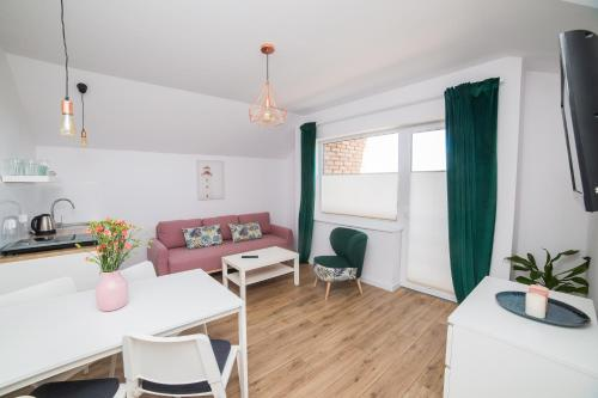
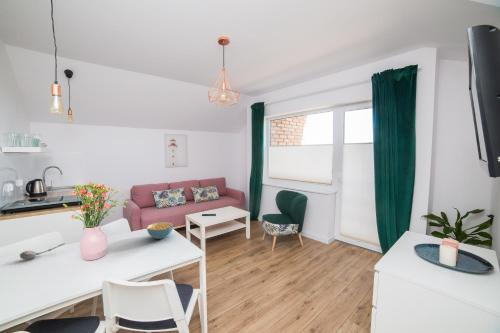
+ cereal bowl (160, 231)
+ spoon (43, 252)
